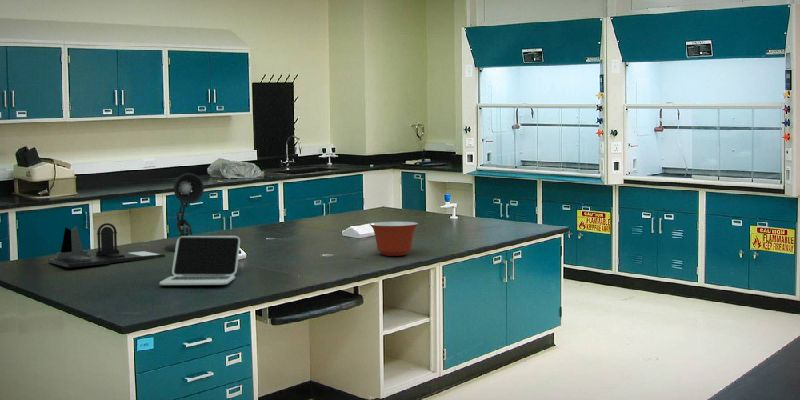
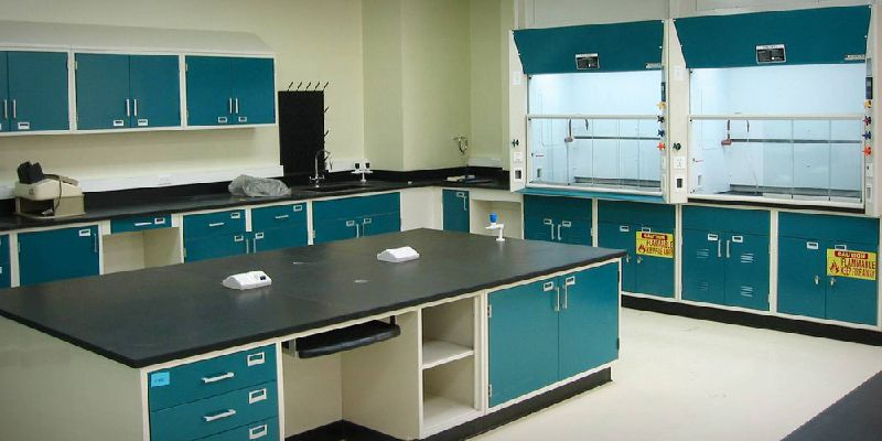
- mixing bowl (394, 239)
- desk organizer (107, 242)
- desk lamp (183, 210)
- laptop (201, 259)
